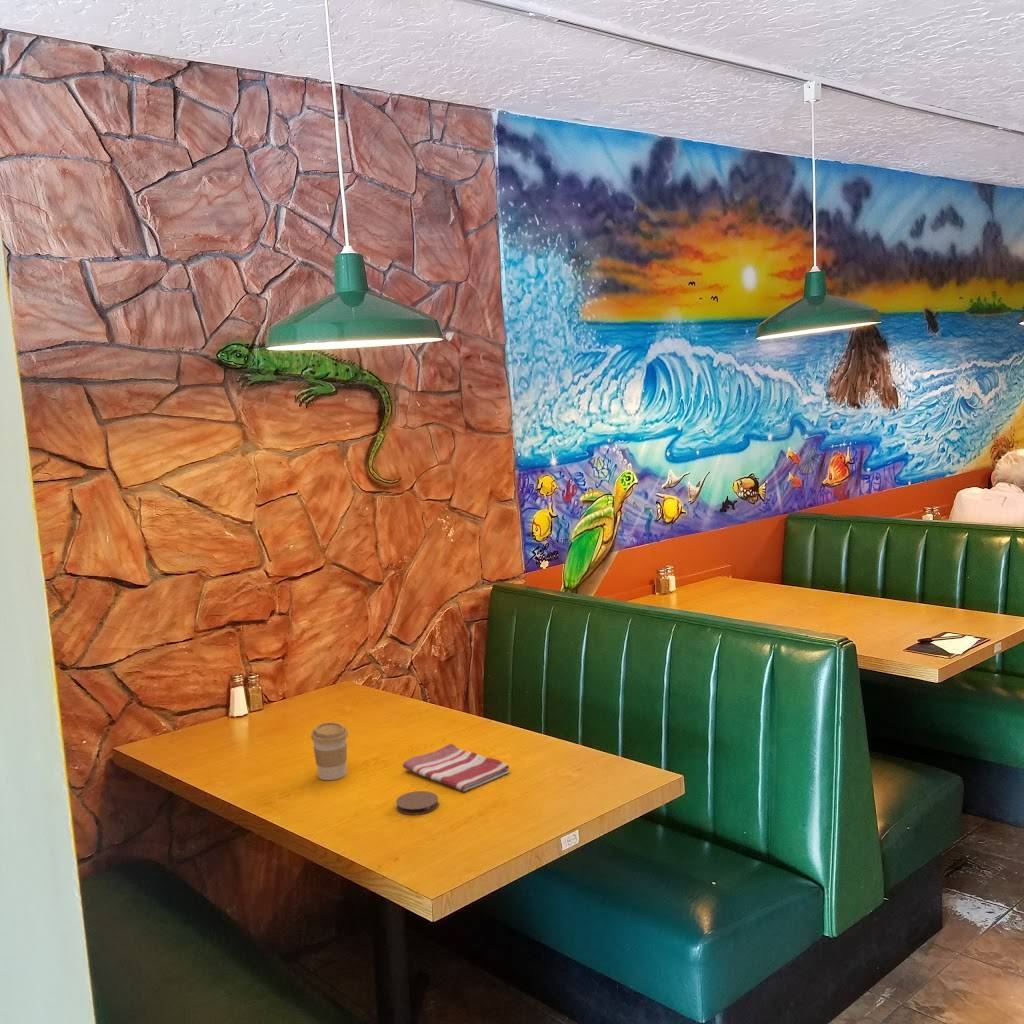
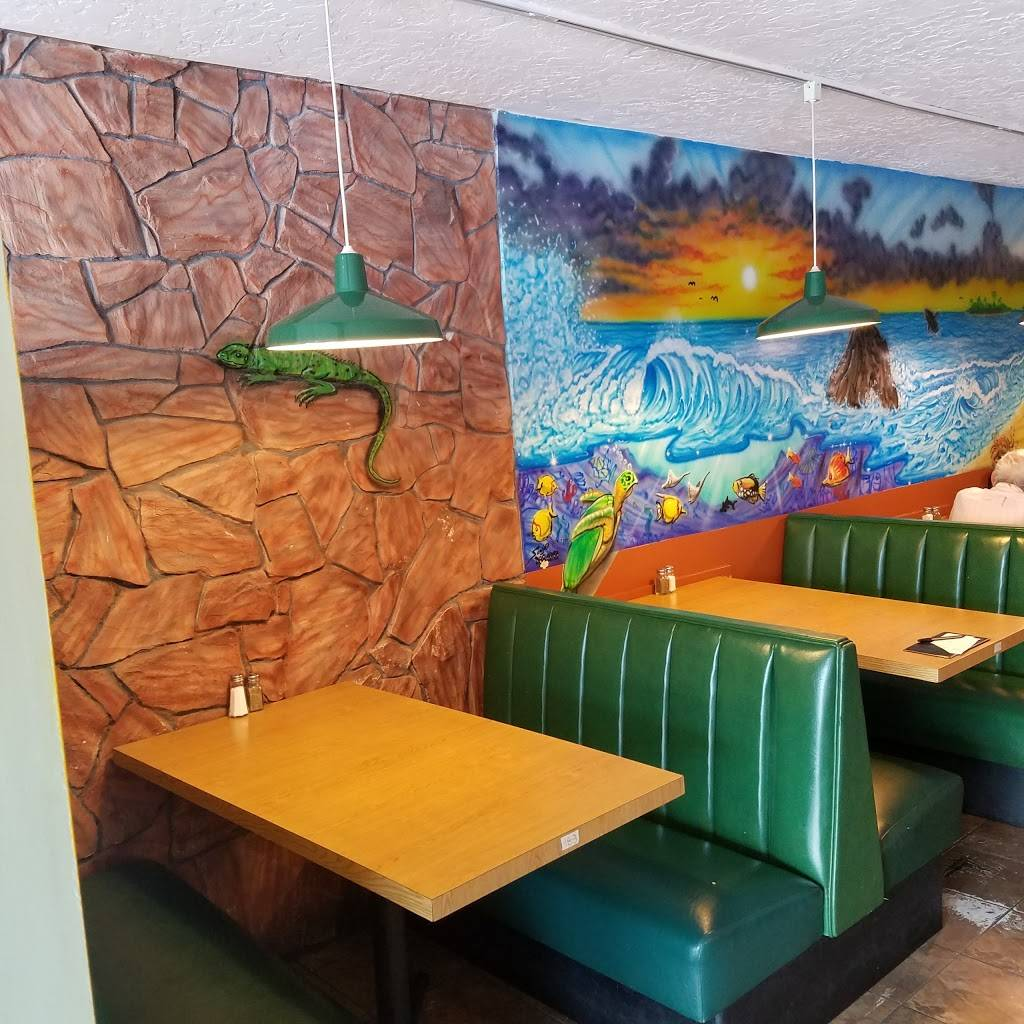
- coaster (417, 802)
- coffee cup (330, 750)
- dish towel (456, 766)
